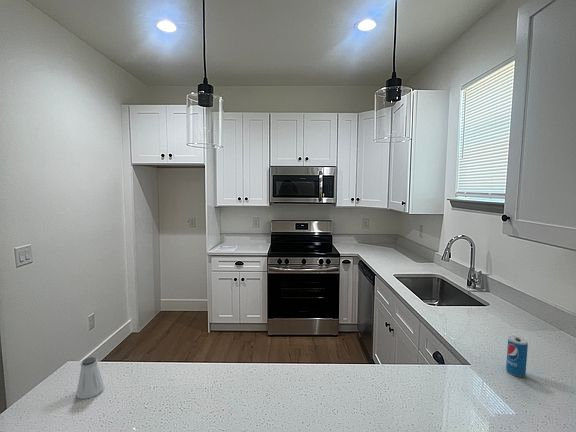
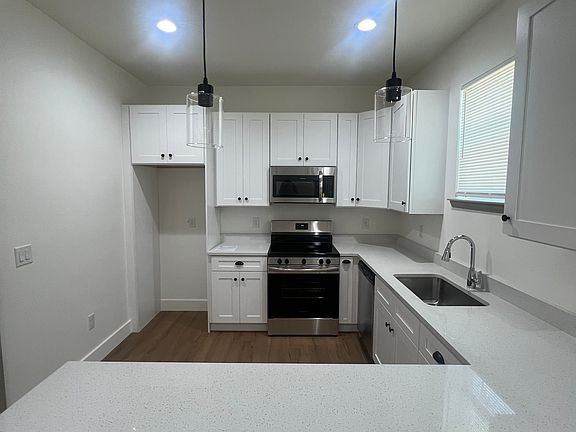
- saltshaker (89, 375)
- beverage can (516, 356)
